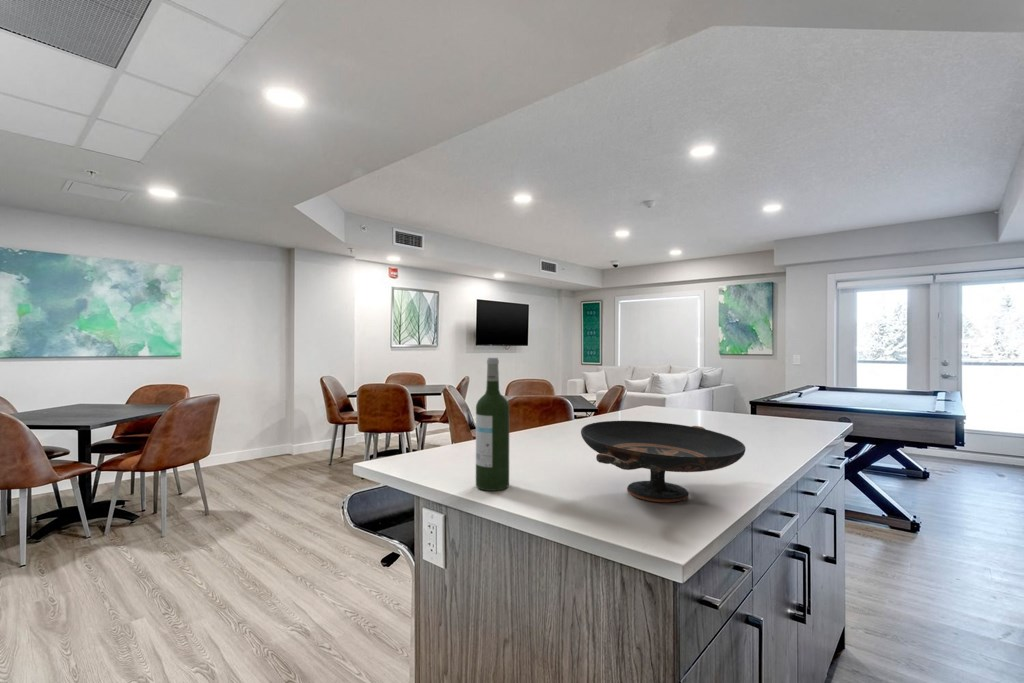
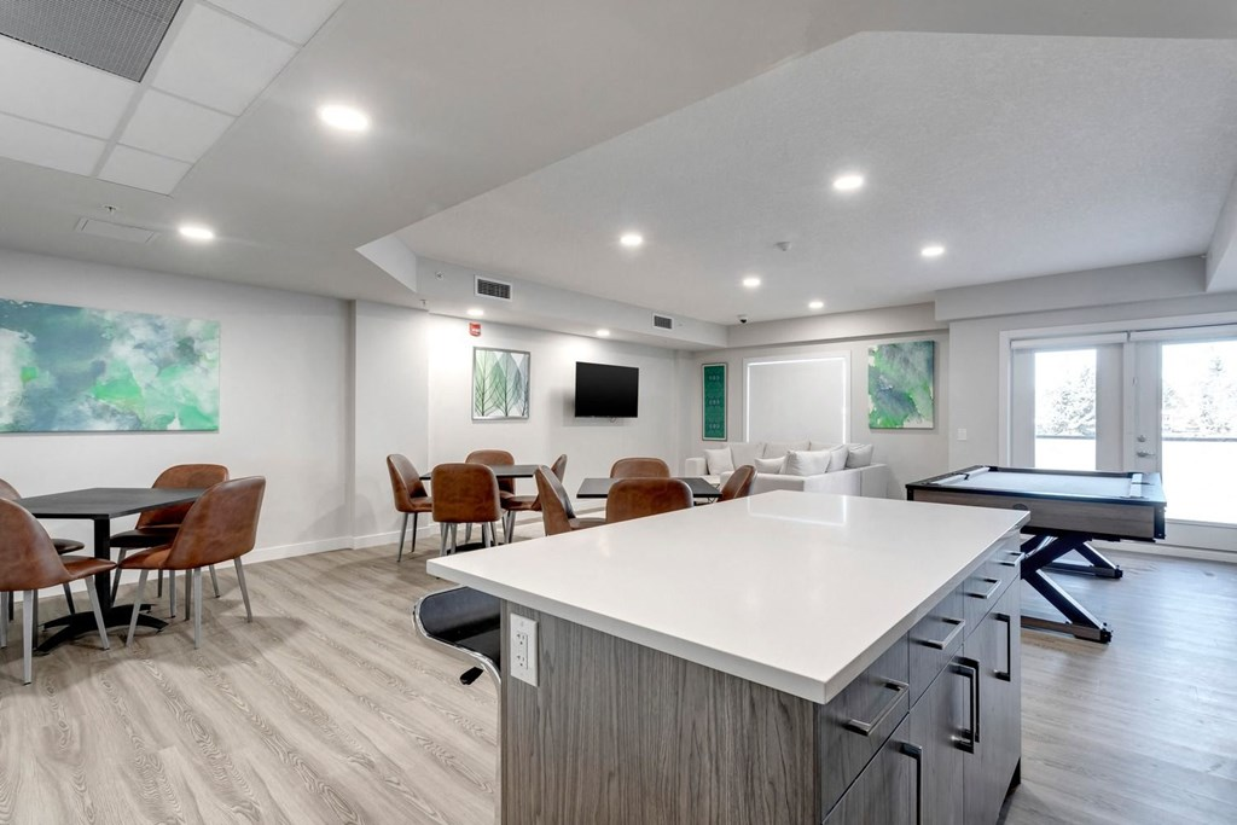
- wine bottle (492, 421)
- decorative bowl (658, 462)
